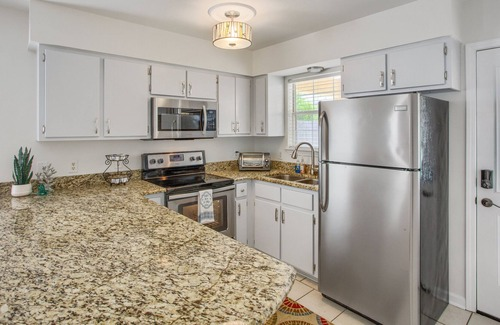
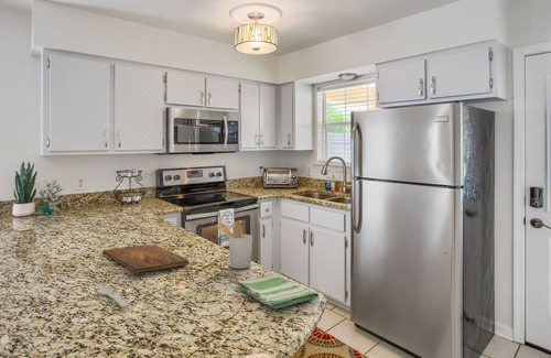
+ spoon (114, 295)
+ dish towel (274, 289)
+ cutting board (144, 256)
+ utensil holder (234, 243)
